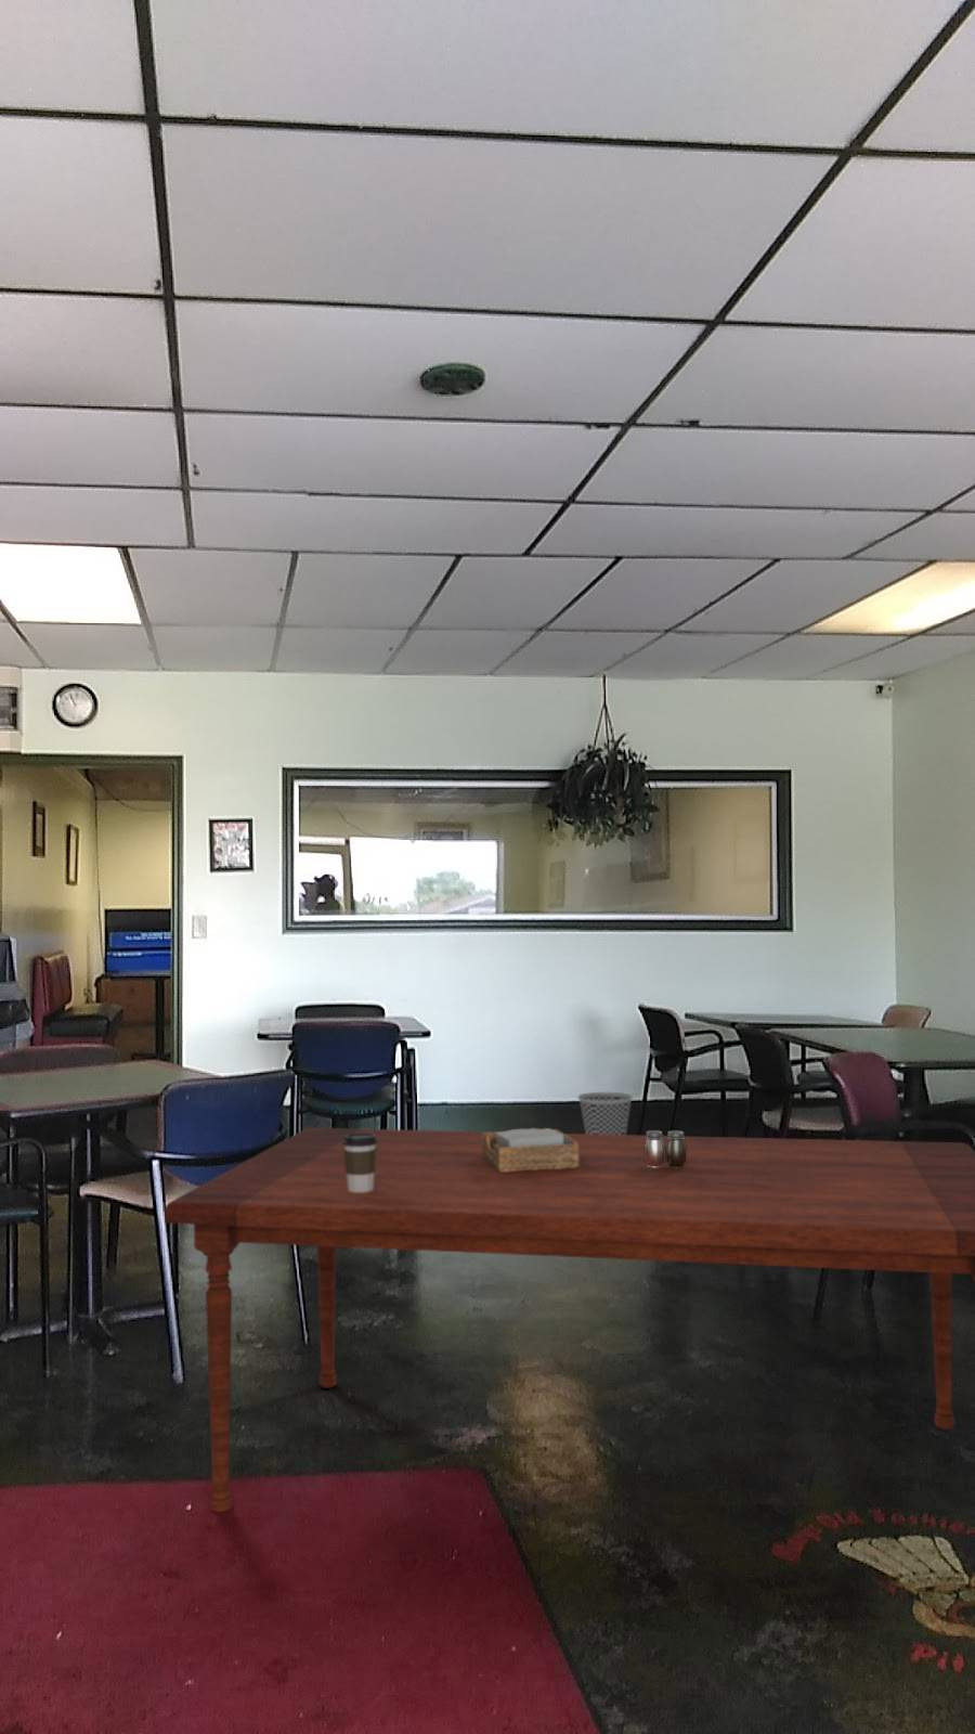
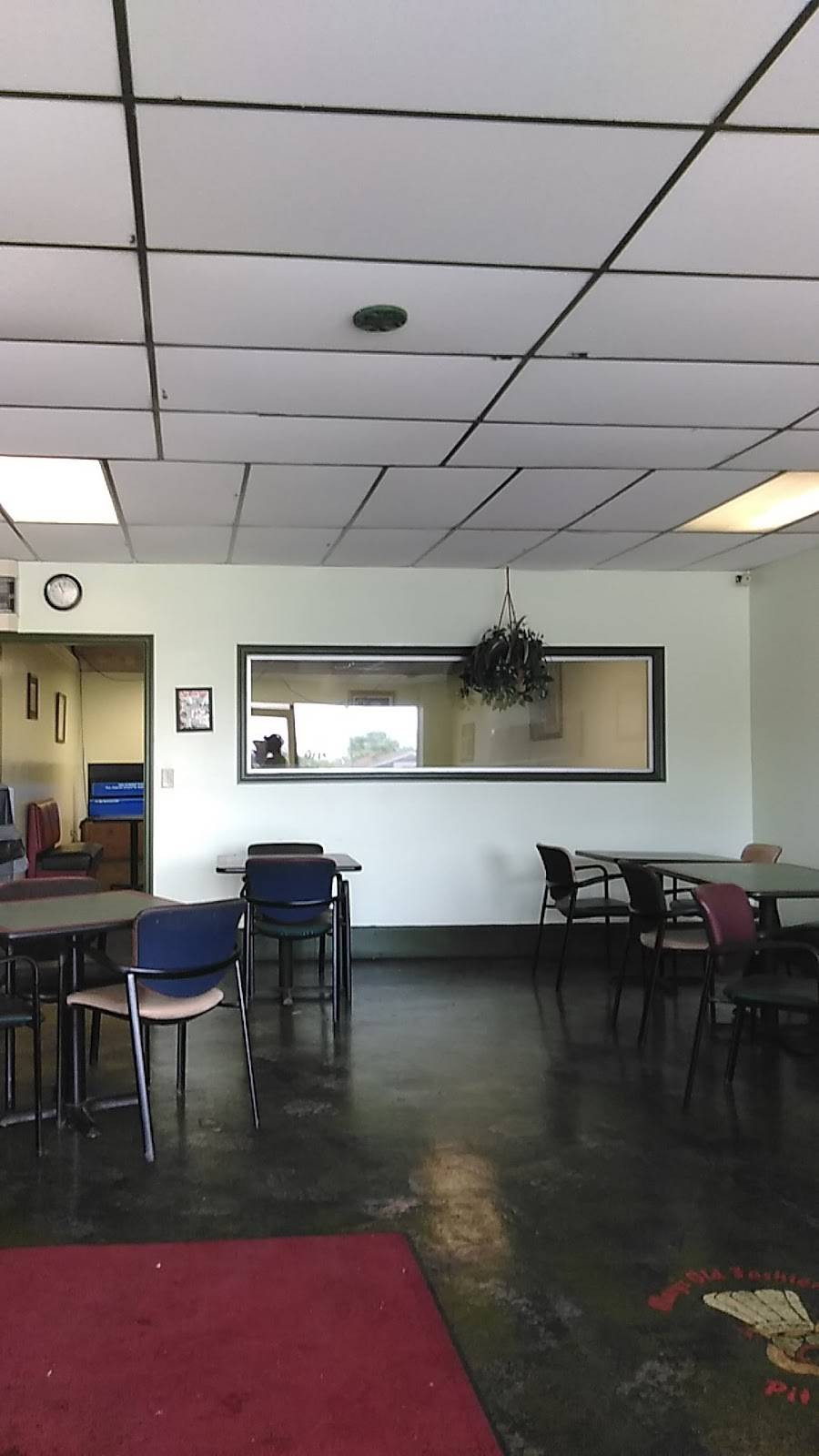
- napkin holder (529, 1146)
- wastebasket (606, 1123)
- salt and pepper shaker (667, 1148)
- coffee cup (360, 1161)
- dining table (613, 1259)
